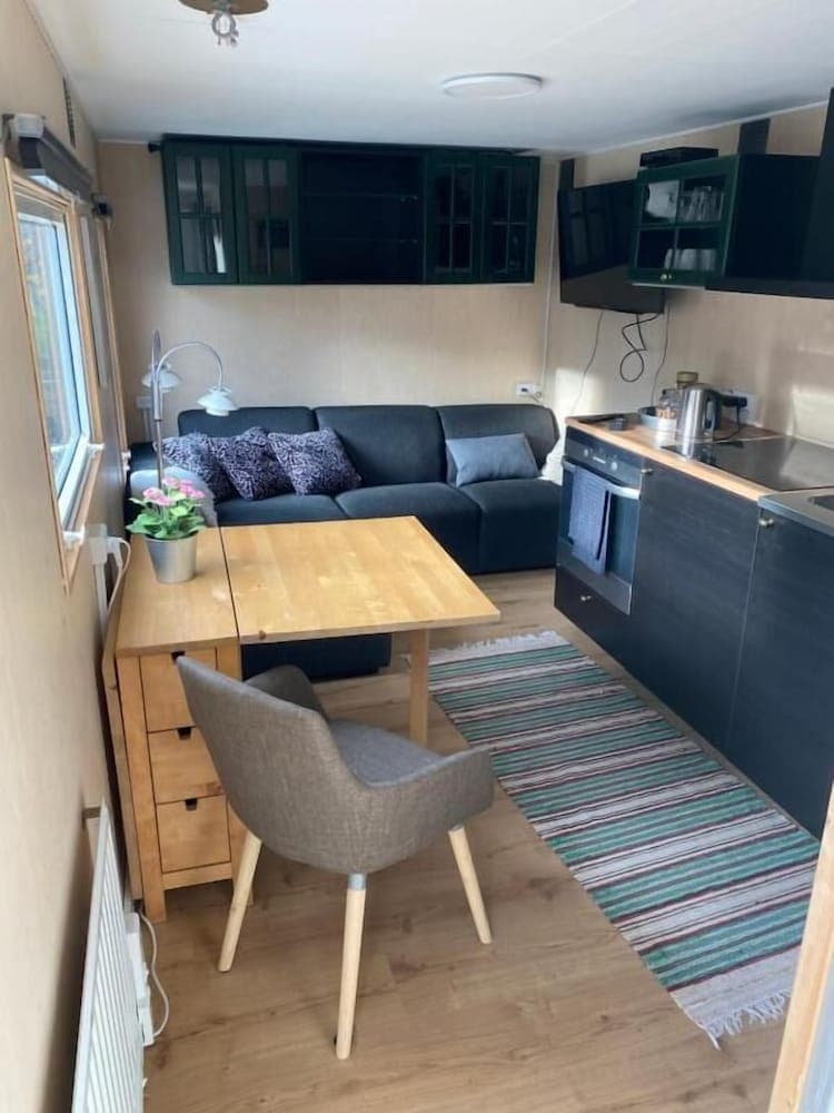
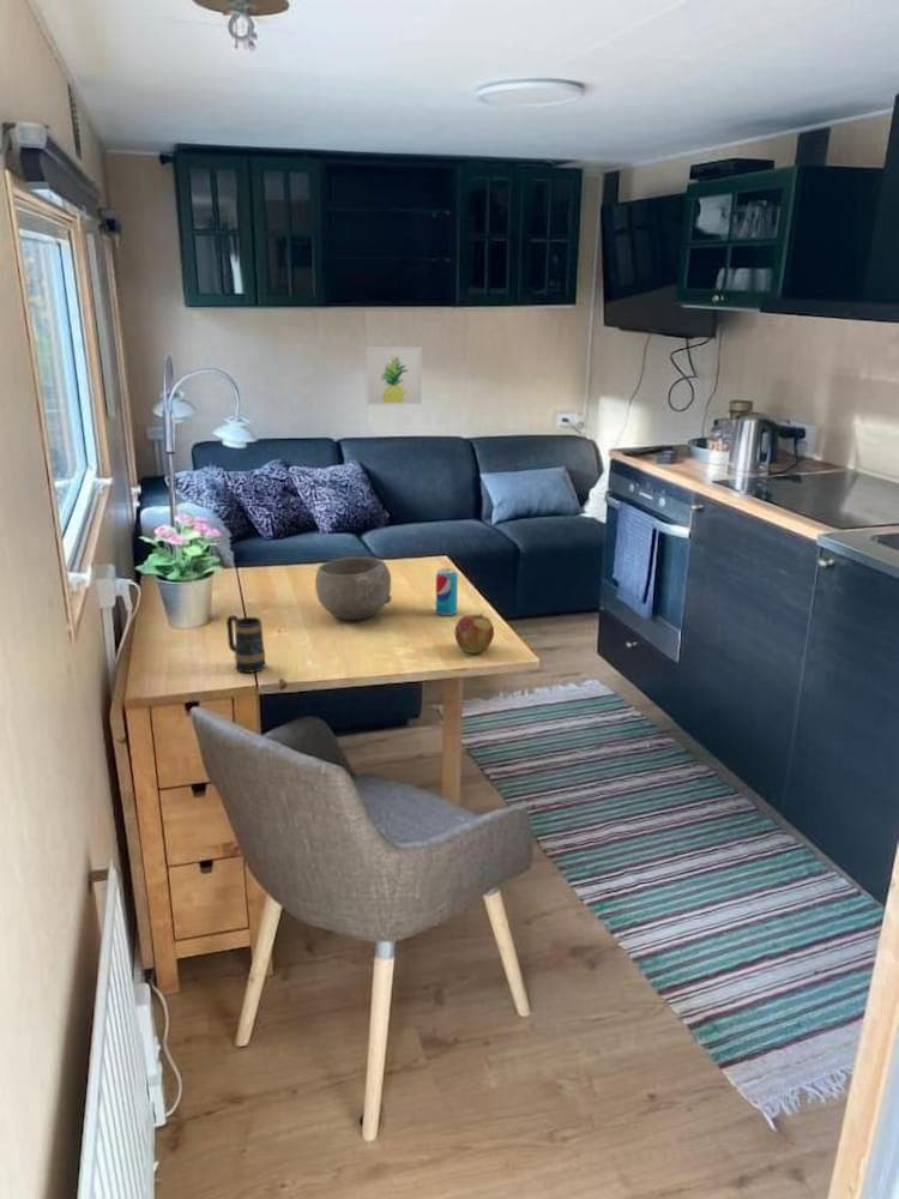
+ apple (473, 631)
+ bowl (352, 589)
+ beverage can (446, 591)
+ wall art (393, 375)
+ mug (245, 641)
